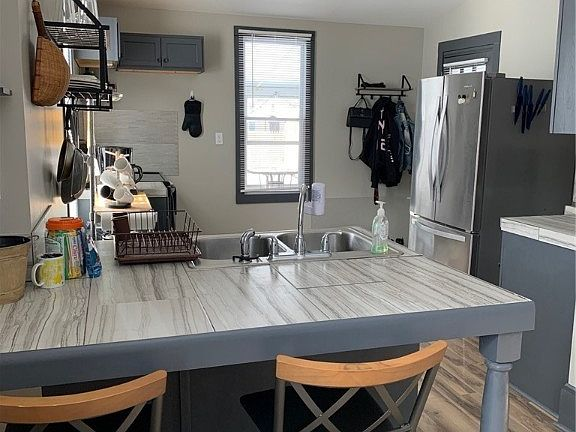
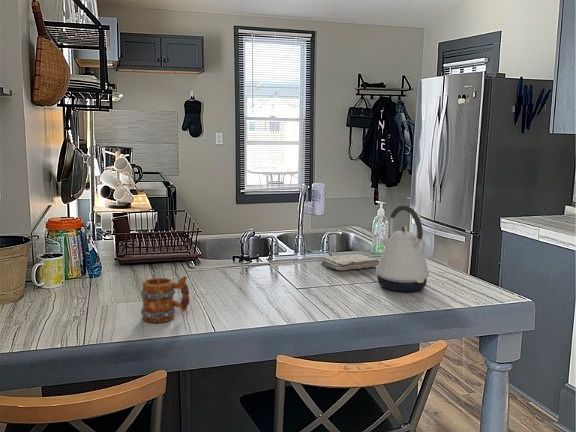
+ washcloth (349, 261)
+ mug (165, 297)
+ kettle (402, 246)
